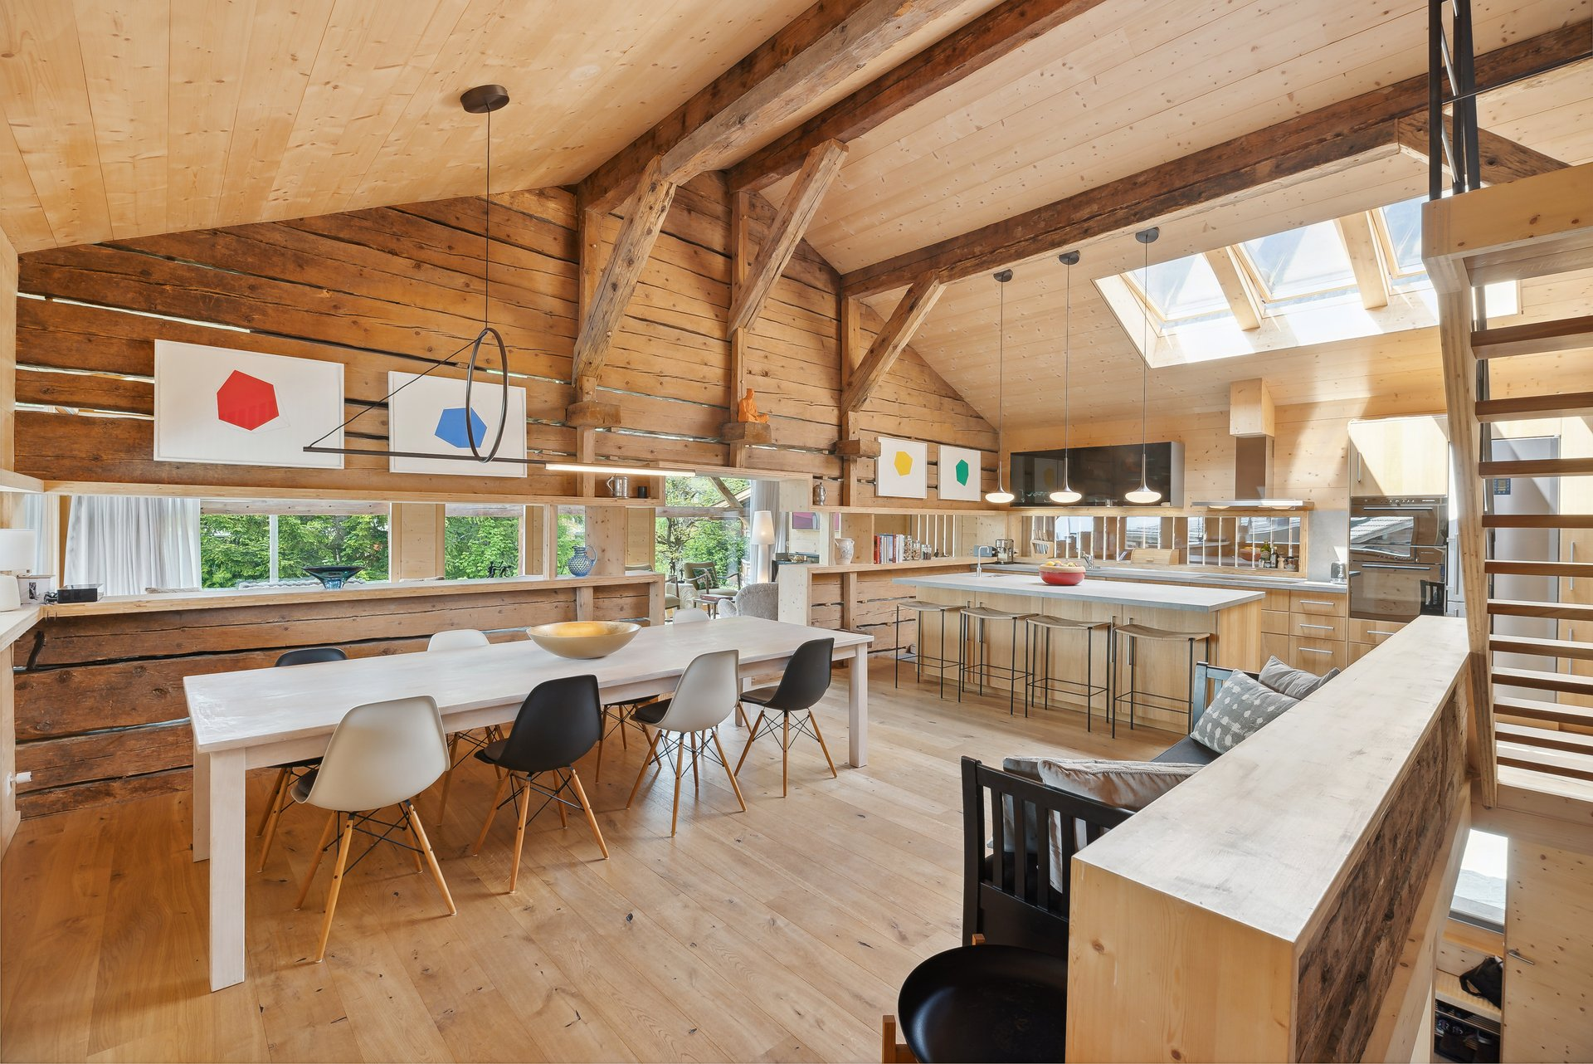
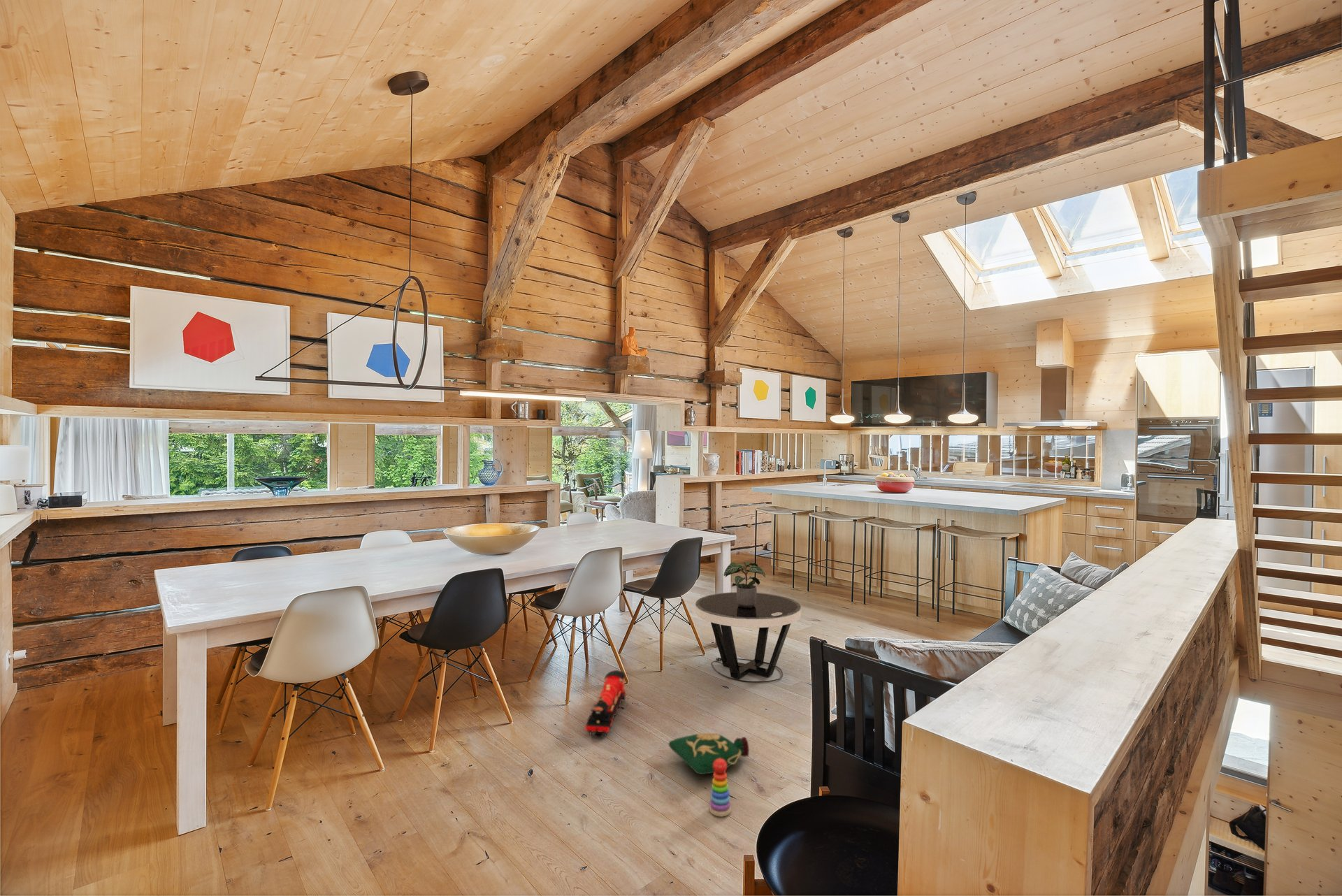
+ potted plant (744, 584)
+ toy train (607, 702)
+ bag (714, 751)
+ stacking toy (720, 786)
+ side table (747, 627)
